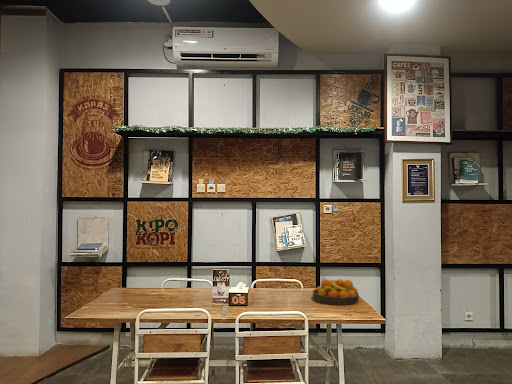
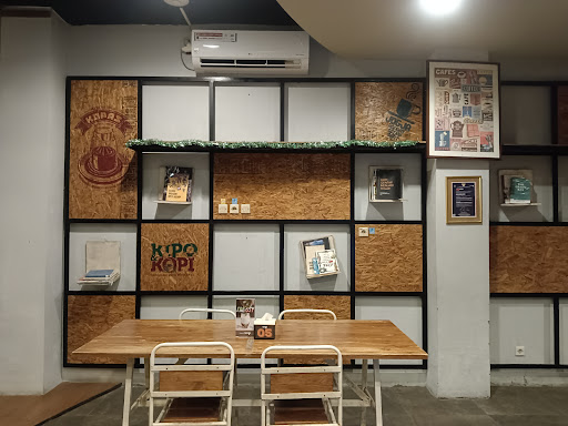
- fruit bowl (335, 288)
